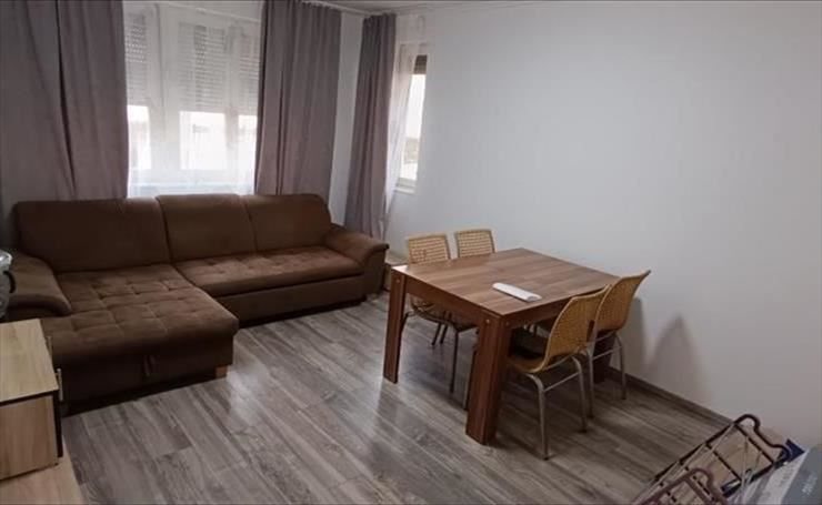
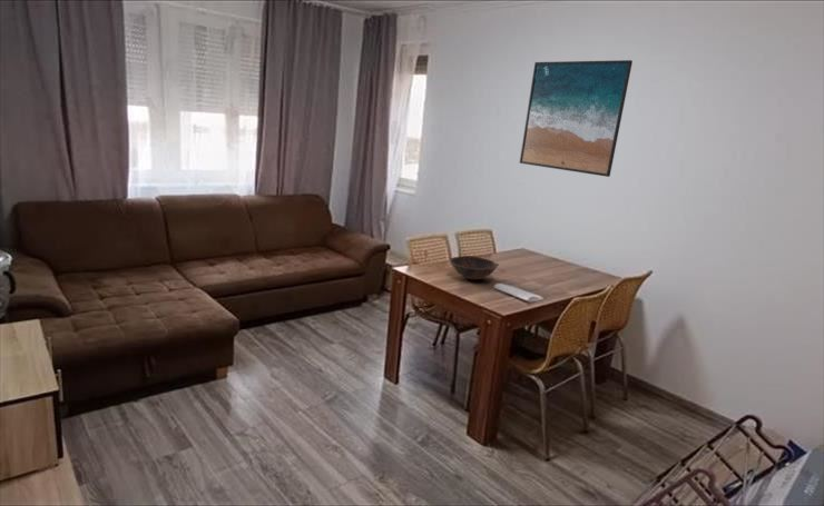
+ bowl (472, 269)
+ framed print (570, 116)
